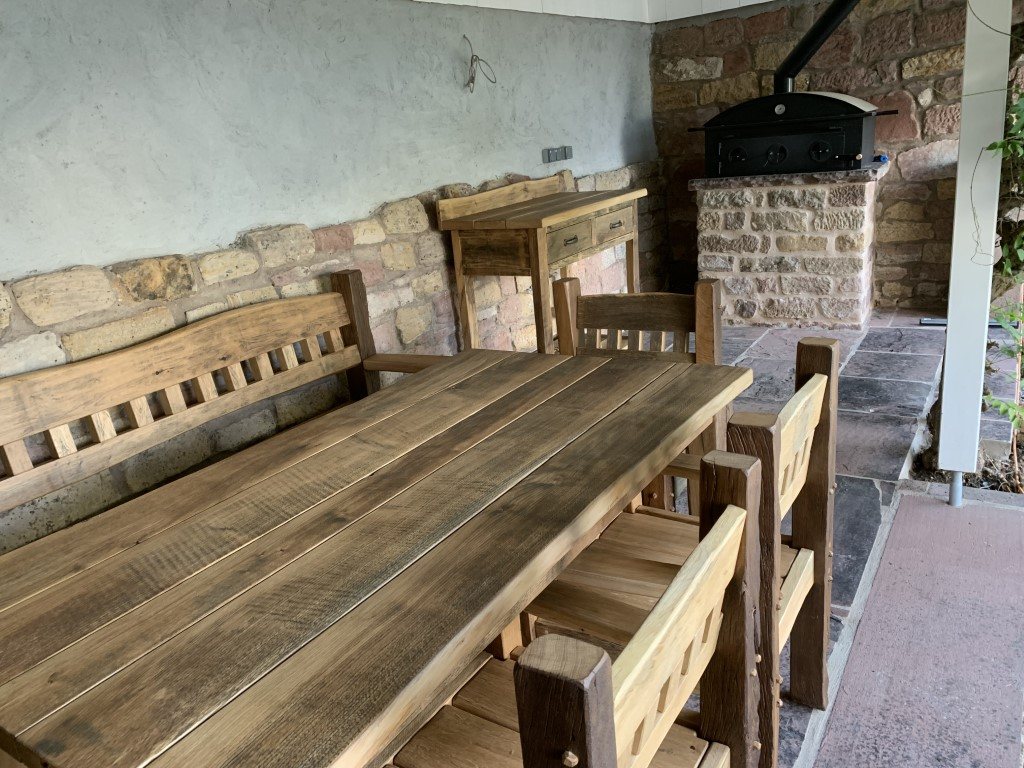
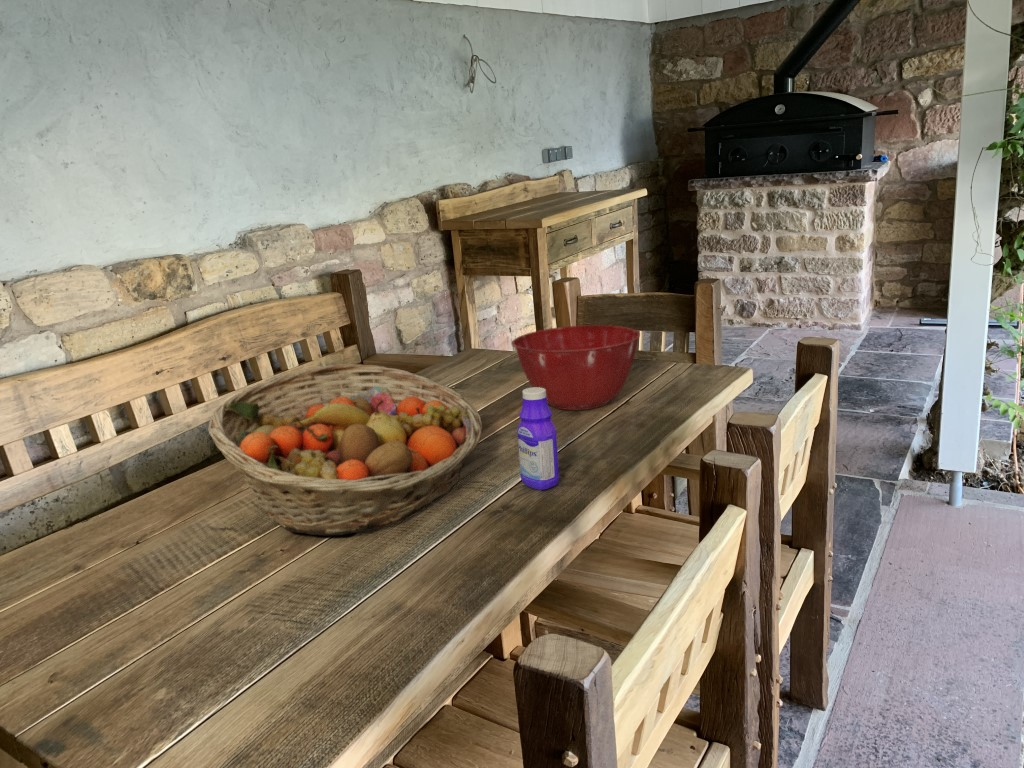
+ mixing bowl (577, 369)
+ bottle (536, 437)
+ fruit basket (356, 439)
